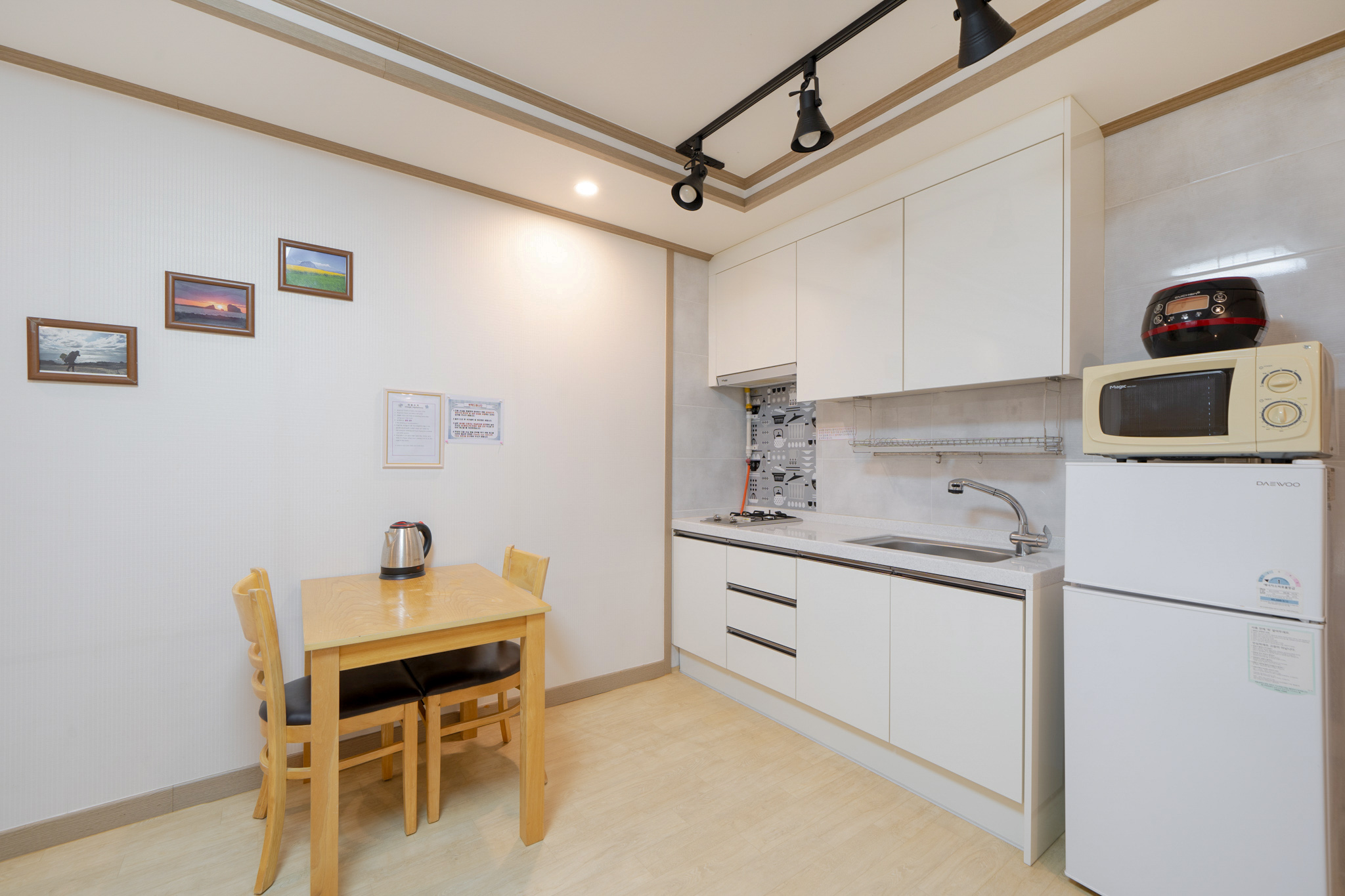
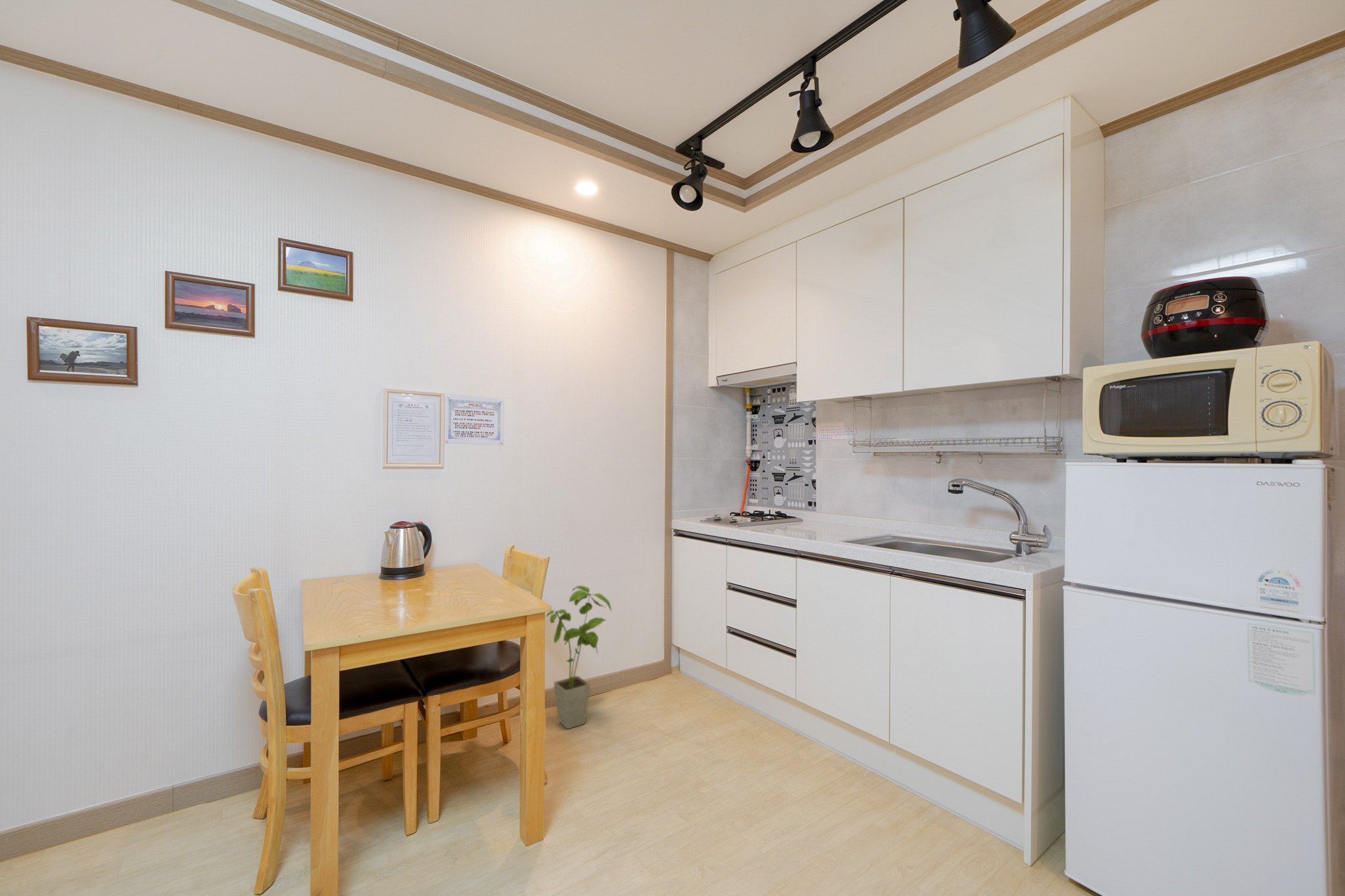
+ house plant (579, 653)
